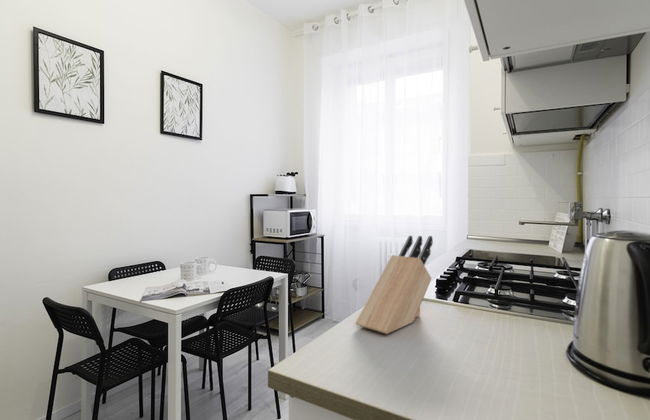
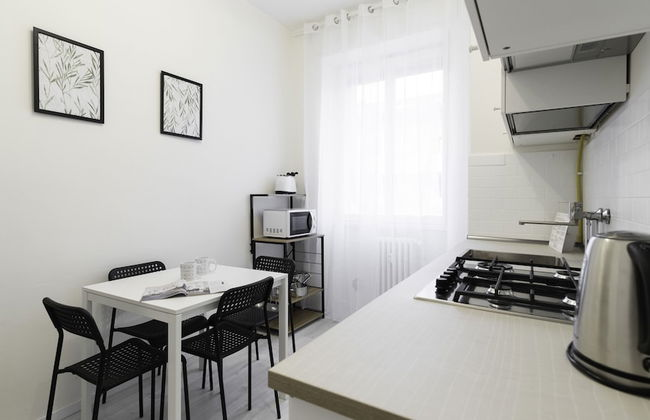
- knife block (399, 277)
